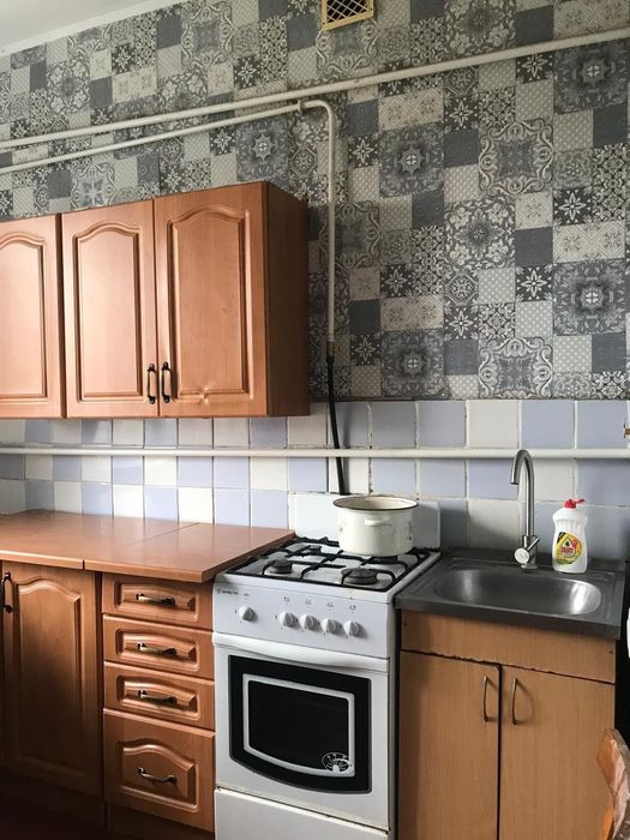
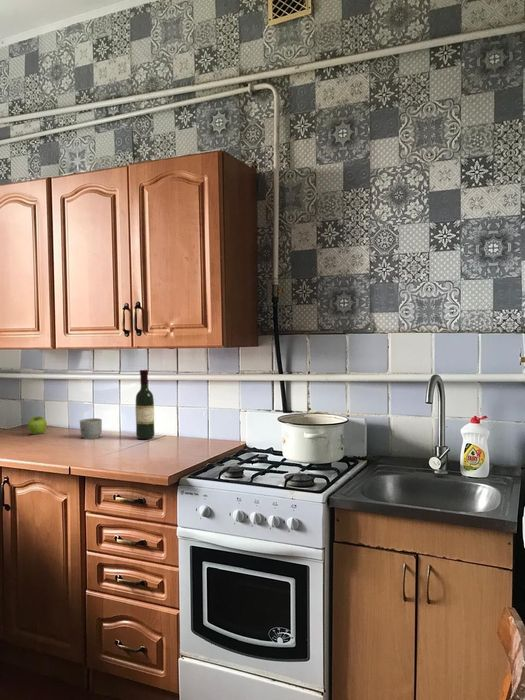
+ mug (89, 428)
+ fruit (37, 425)
+ wine bottle (144, 404)
